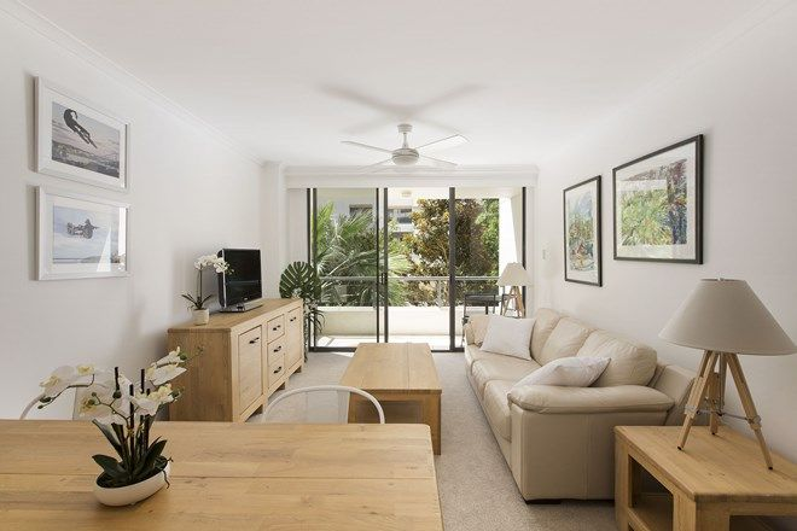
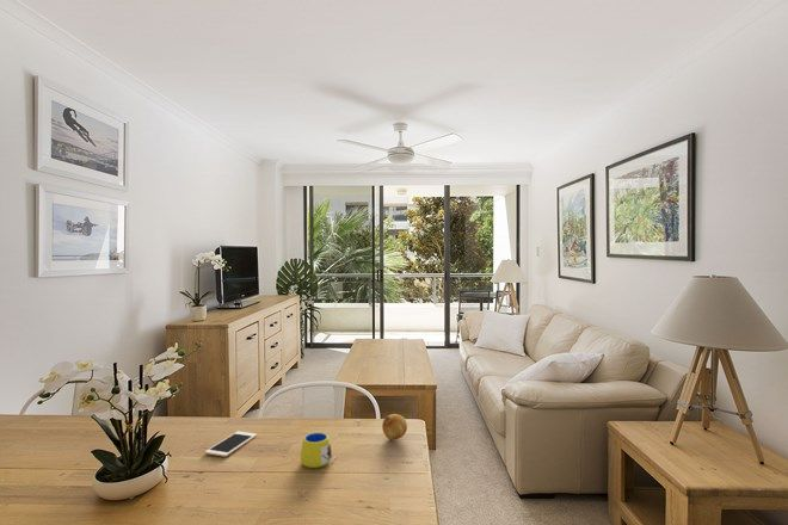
+ fruit (394, 426)
+ mug (318, 447)
+ cell phone (232, 443)
